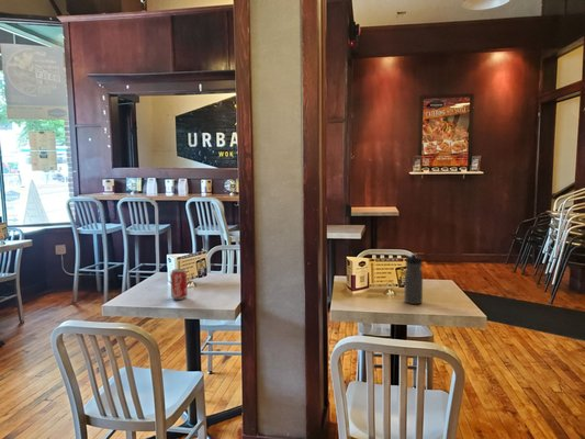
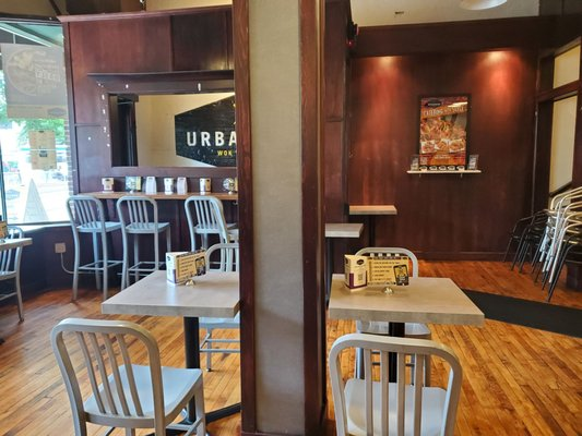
- soda can (179, 283)
- water bottle (413, 278)
